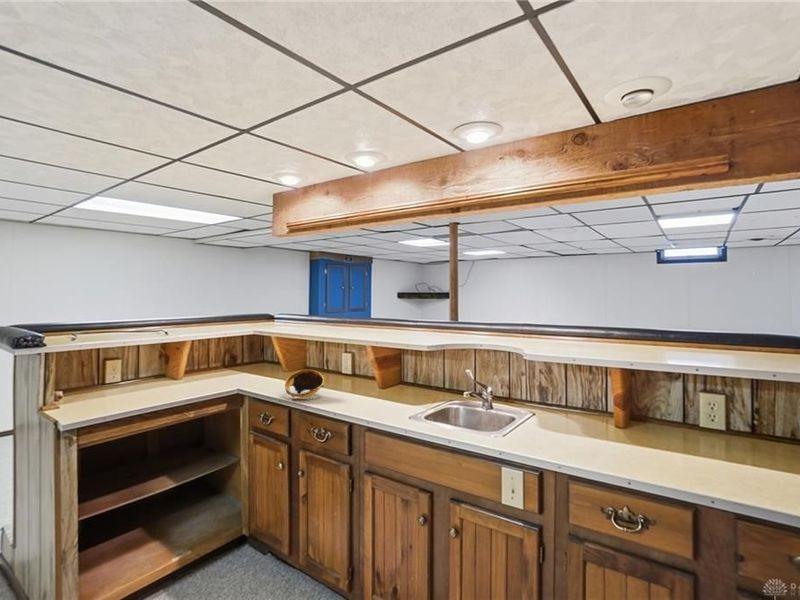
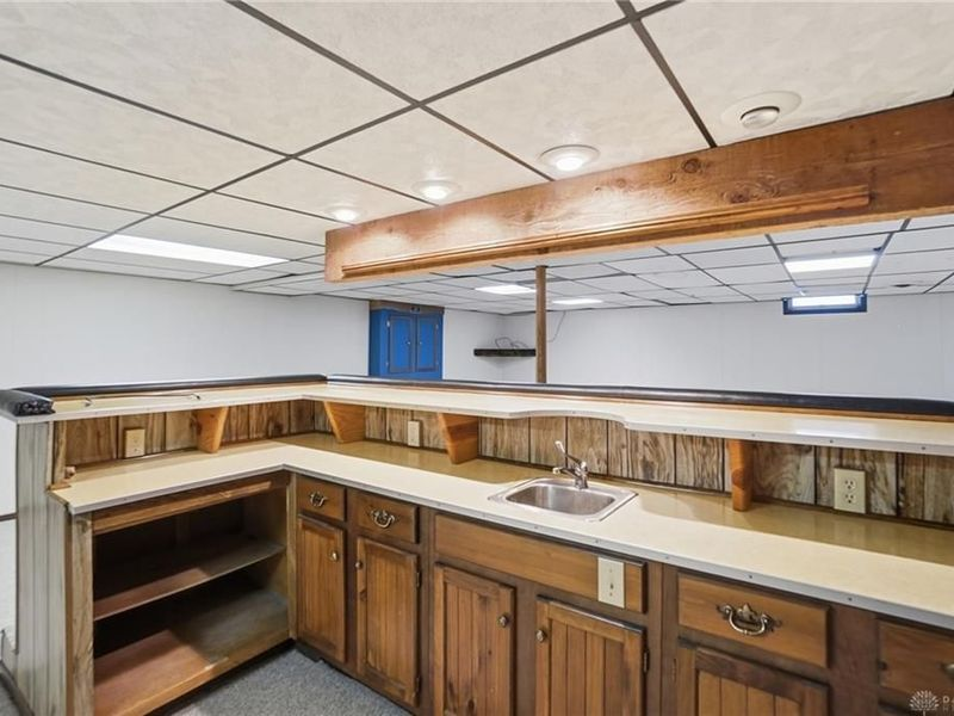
- bowl (304, 384)
